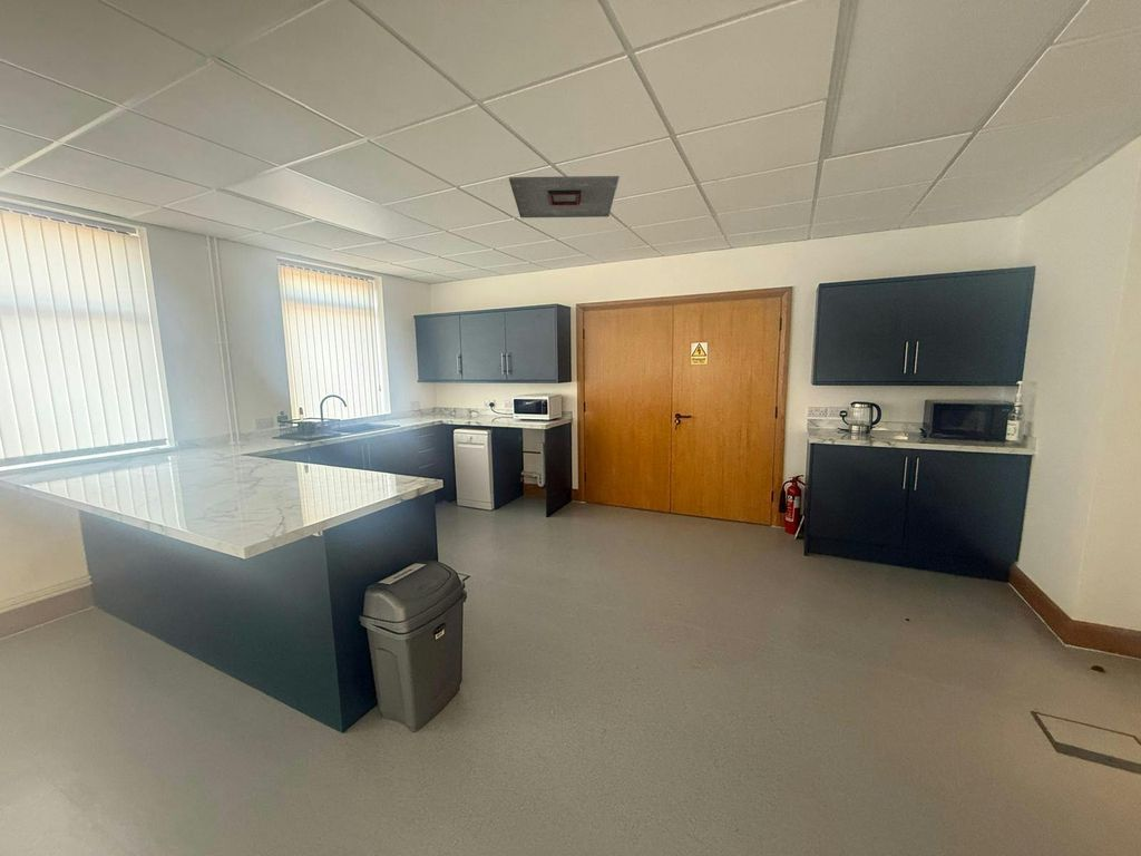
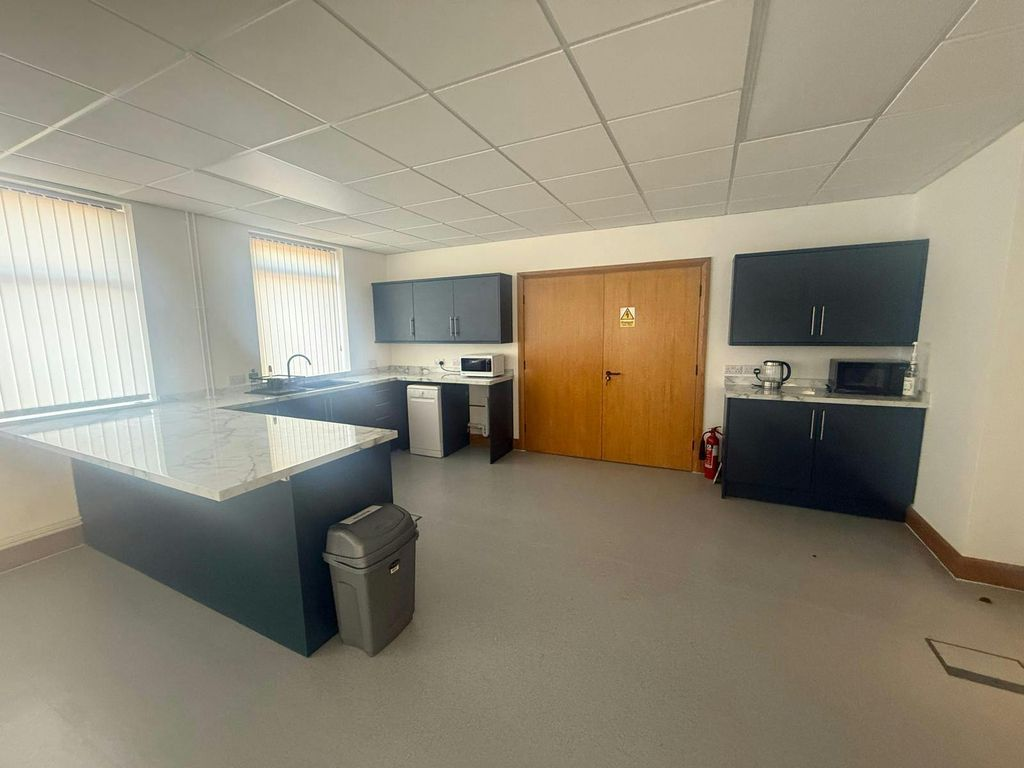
- ceiling vent (564, 198)
